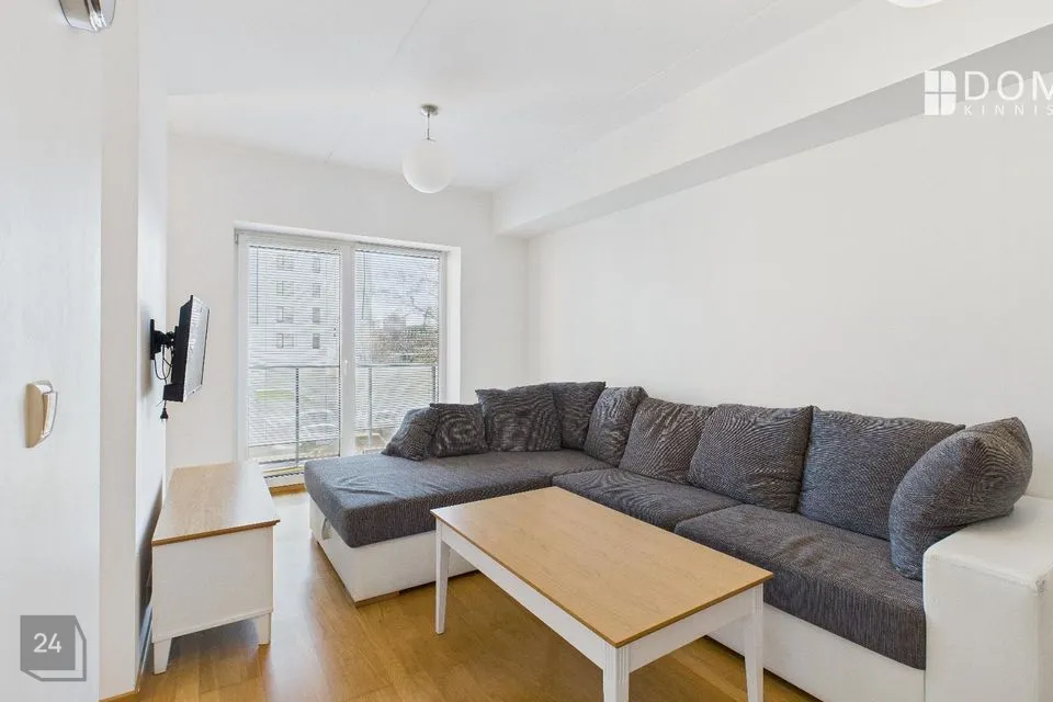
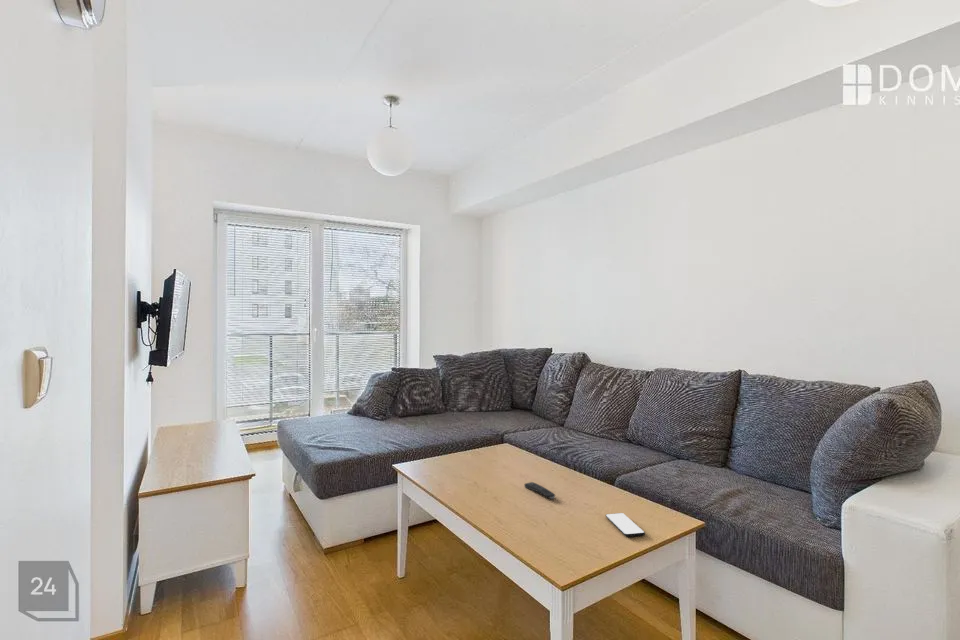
+ smartphone (624, 524)
+ remote control (540, 490)
